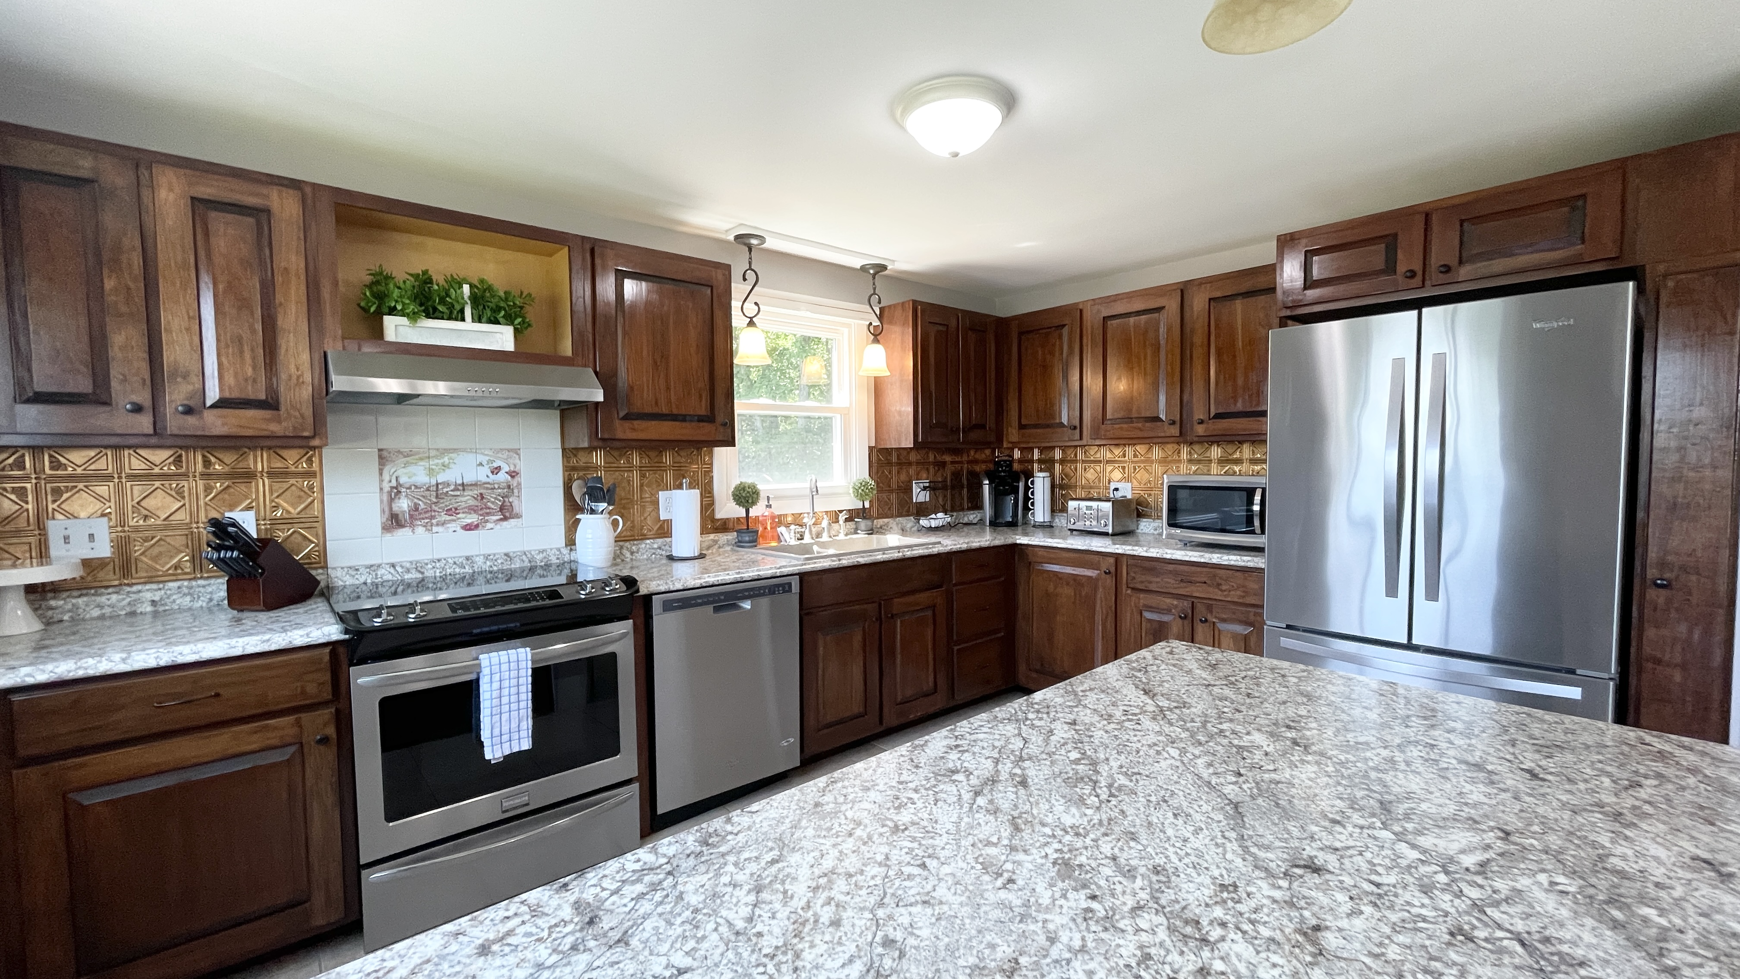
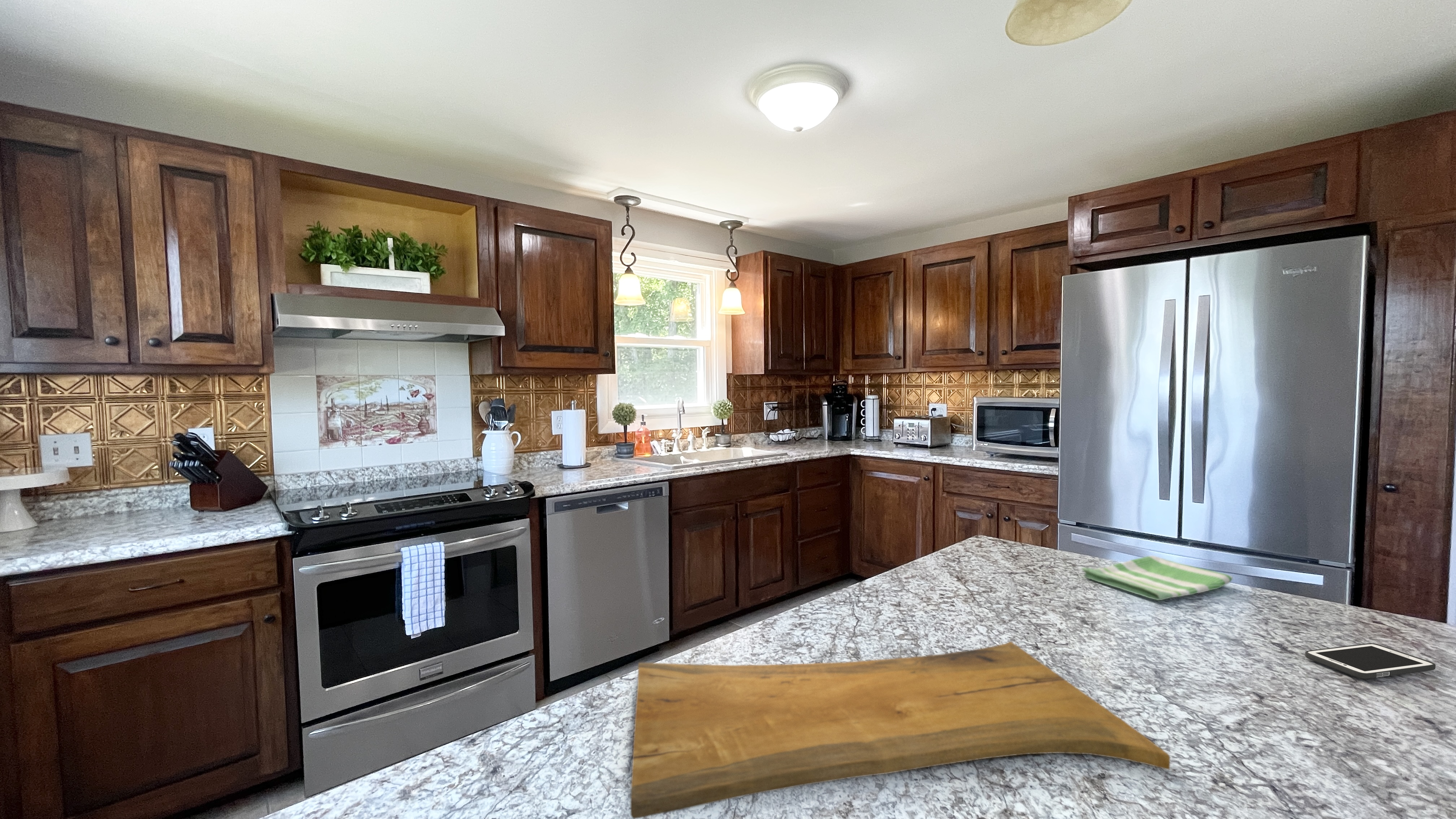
+ cutting board (865, 708)
+ dish towel (1155, 576)
+ cell phone (1369, 660)
